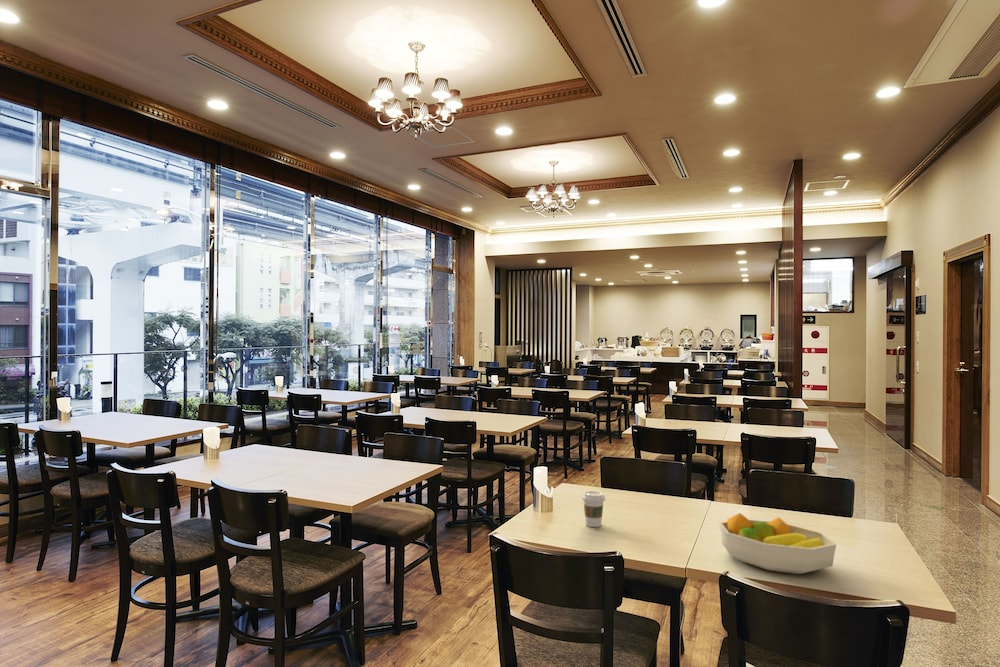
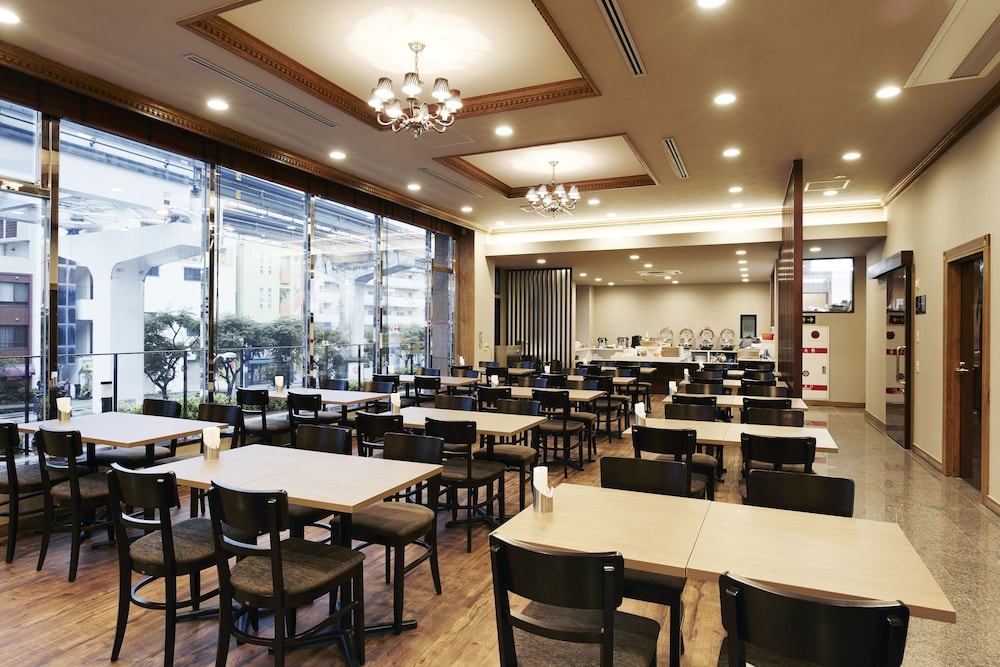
- fruit bowl (774, 540)
- coffee cup (593, 508)
